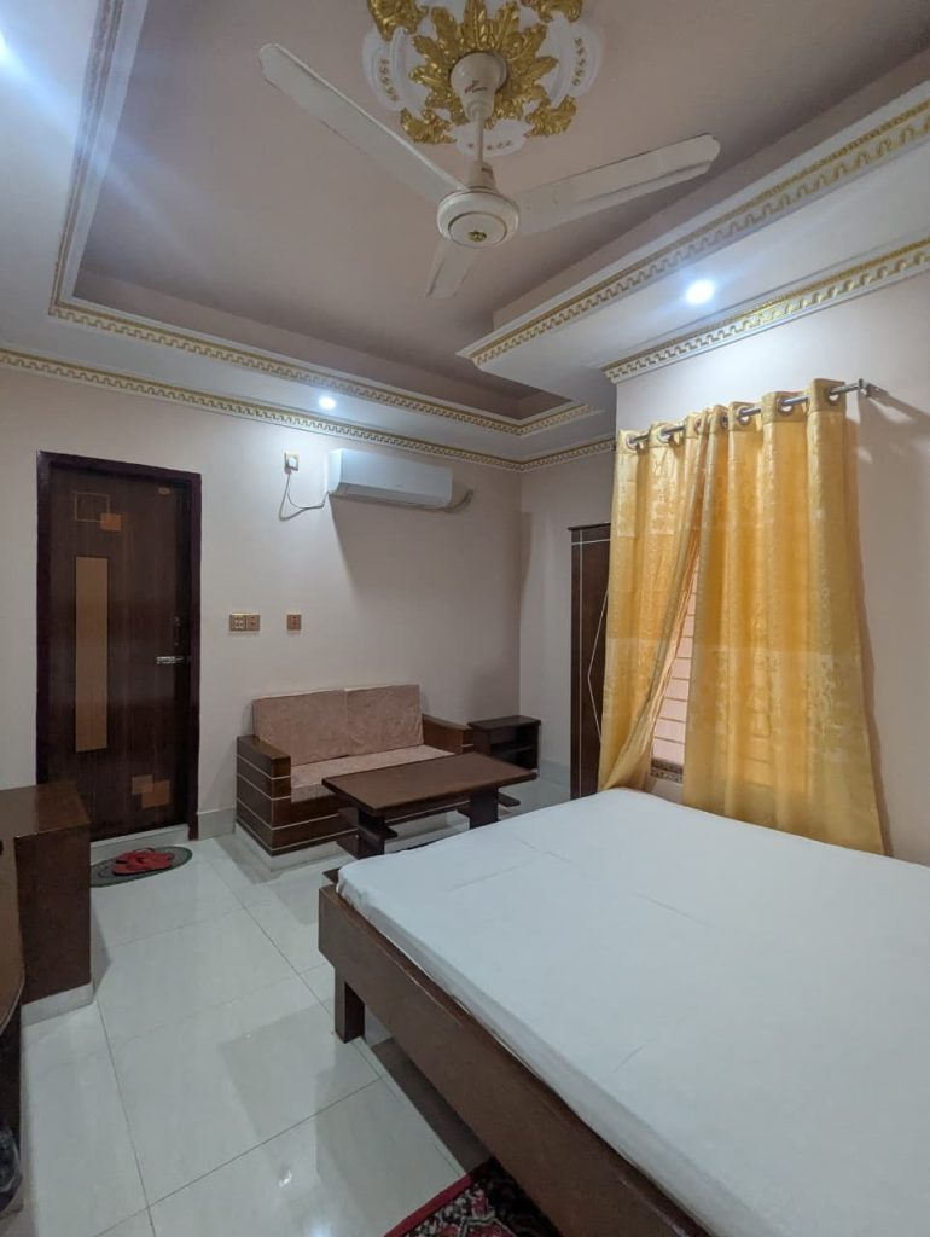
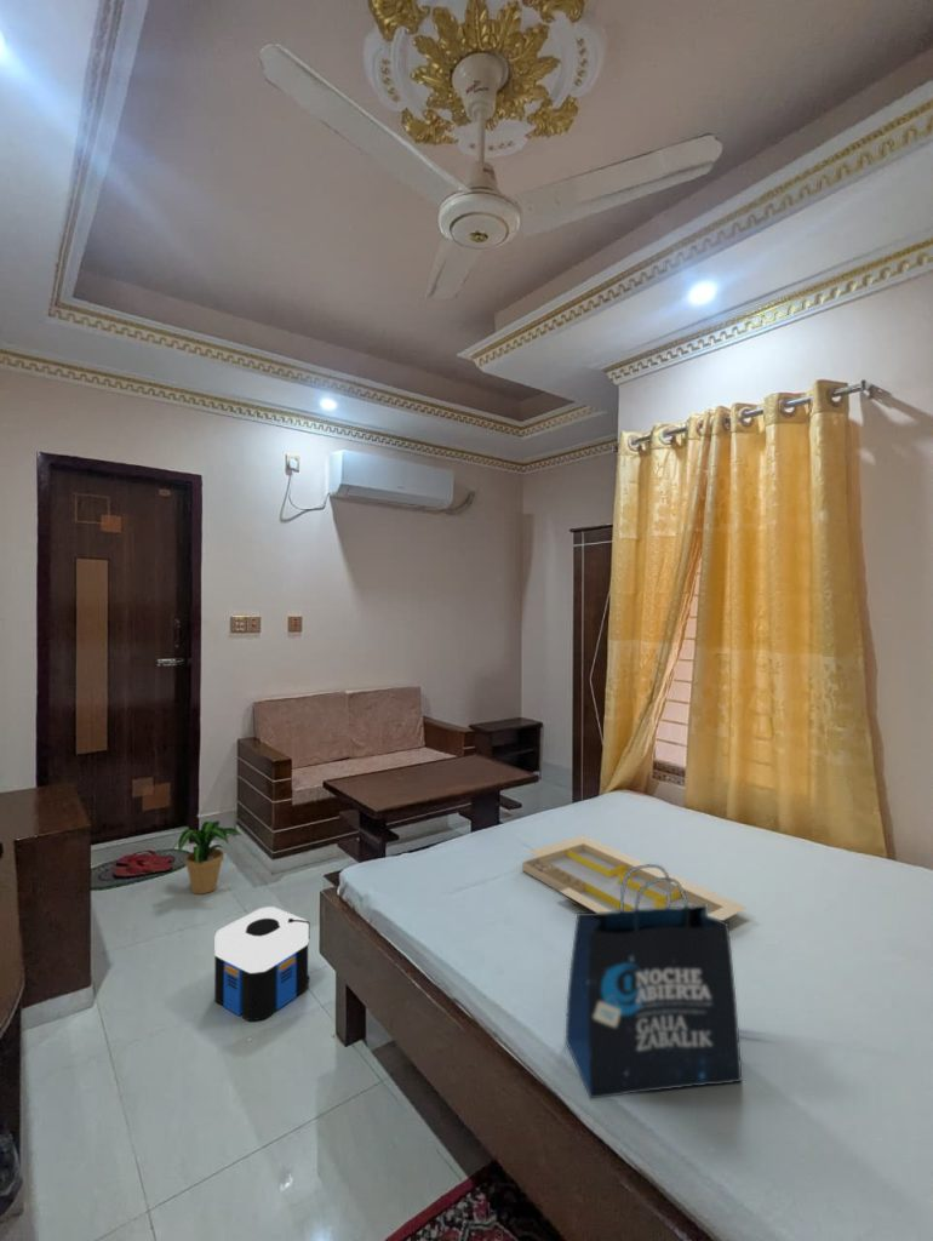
+ potted plant (204, 857)
+ tote bag (651, 965)
+ serving tray (614, 885)
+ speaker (262, 956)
